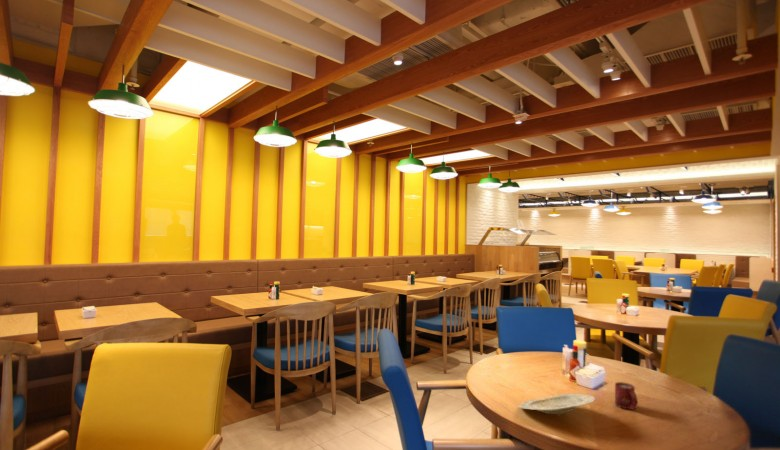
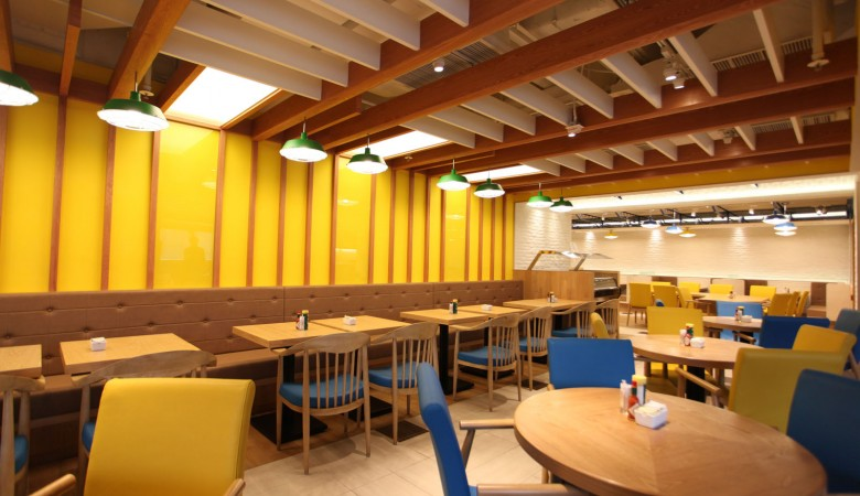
- plate (555, 402)
- cup (627, 397)
